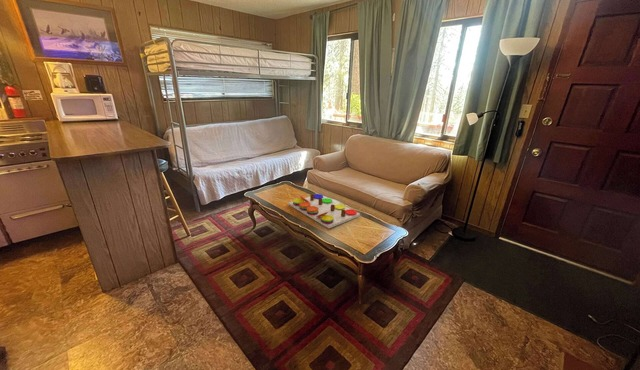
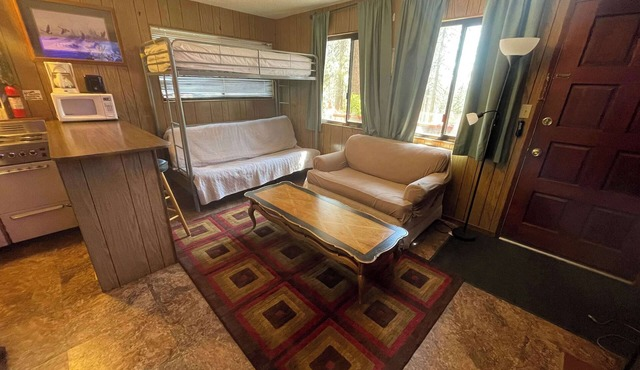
- board game (322, 205)
